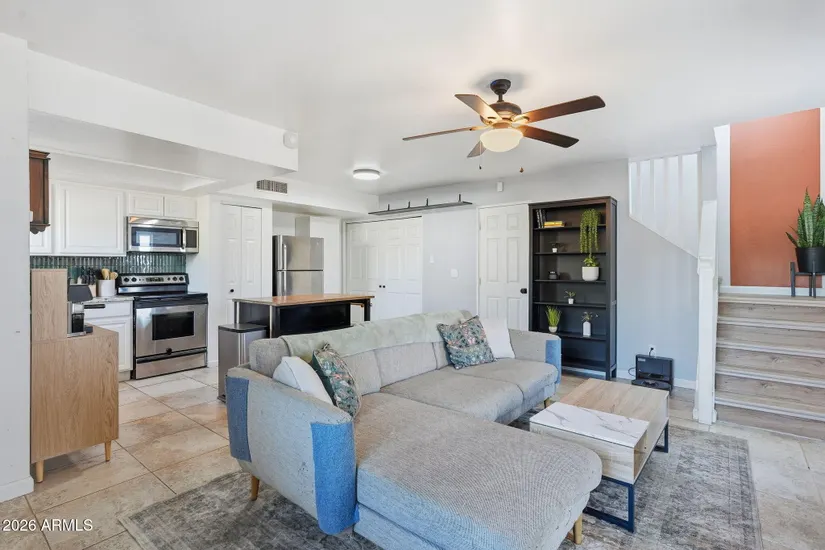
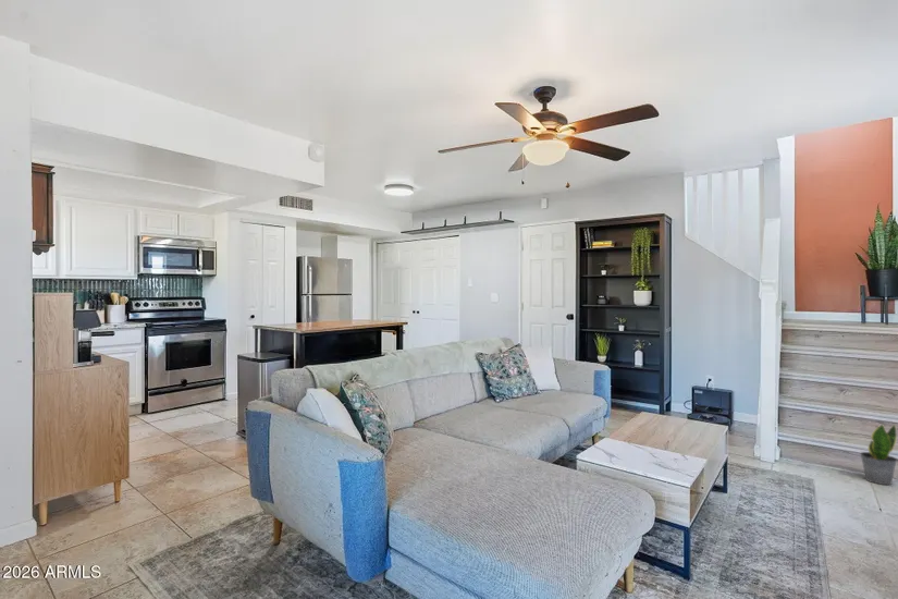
+ potted plant (877, 451)
